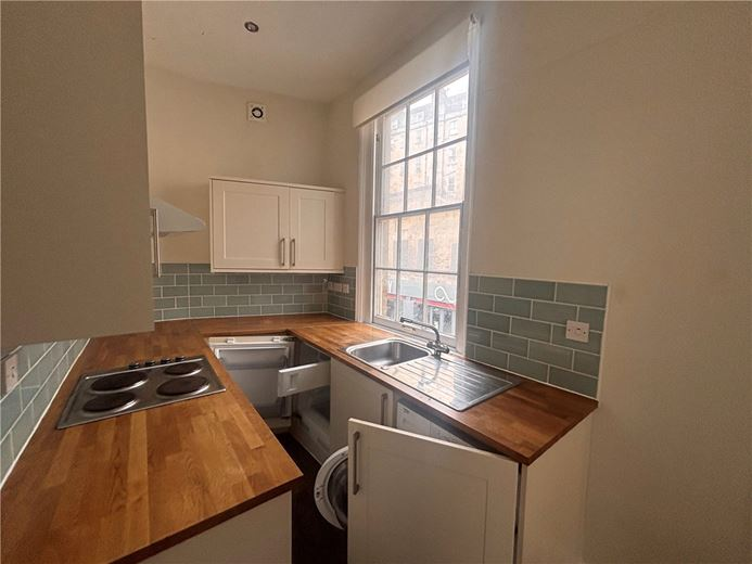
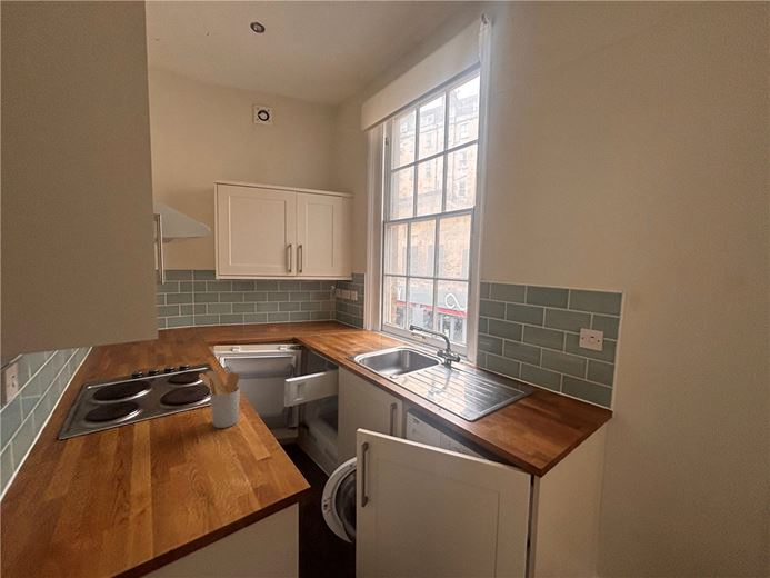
+ utensil holder (220, 396)
